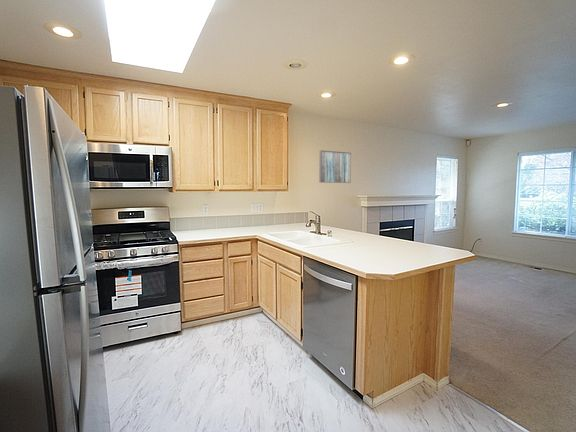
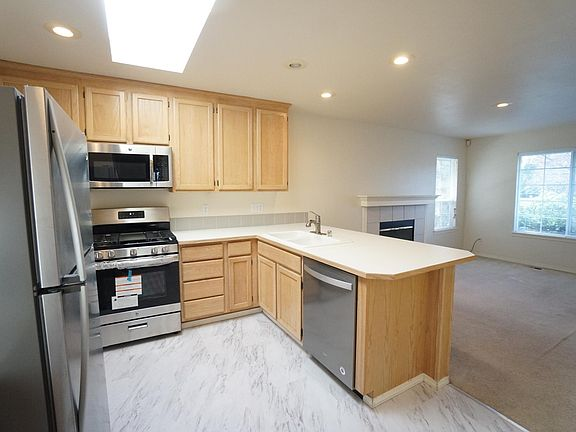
- wall art (335, 167)
